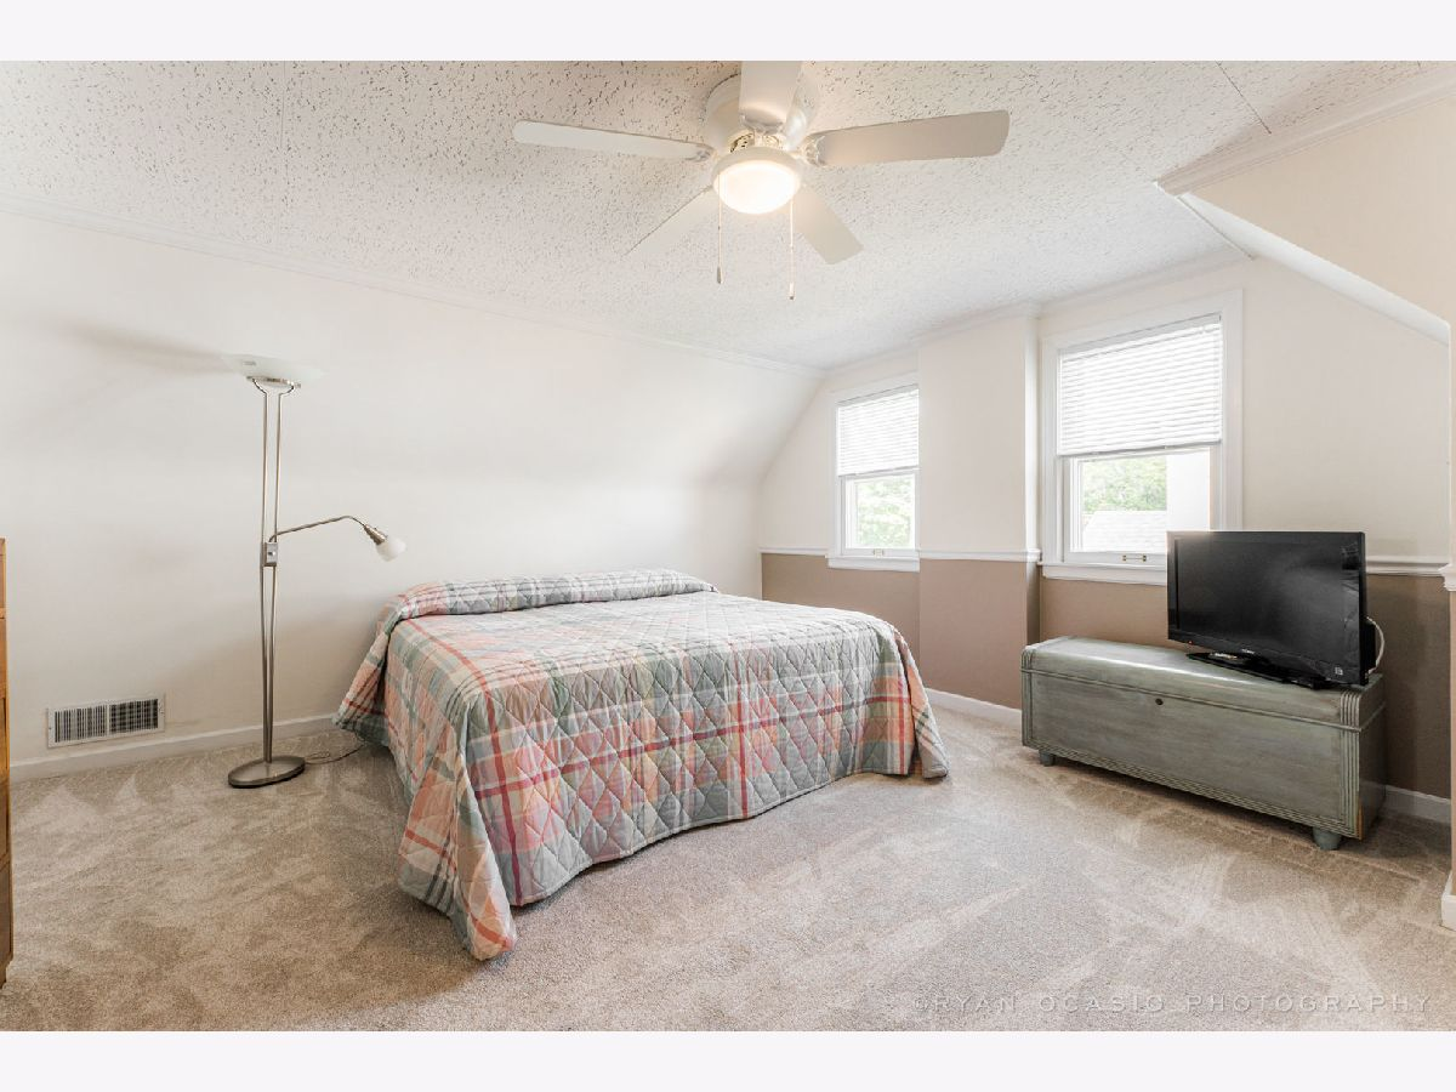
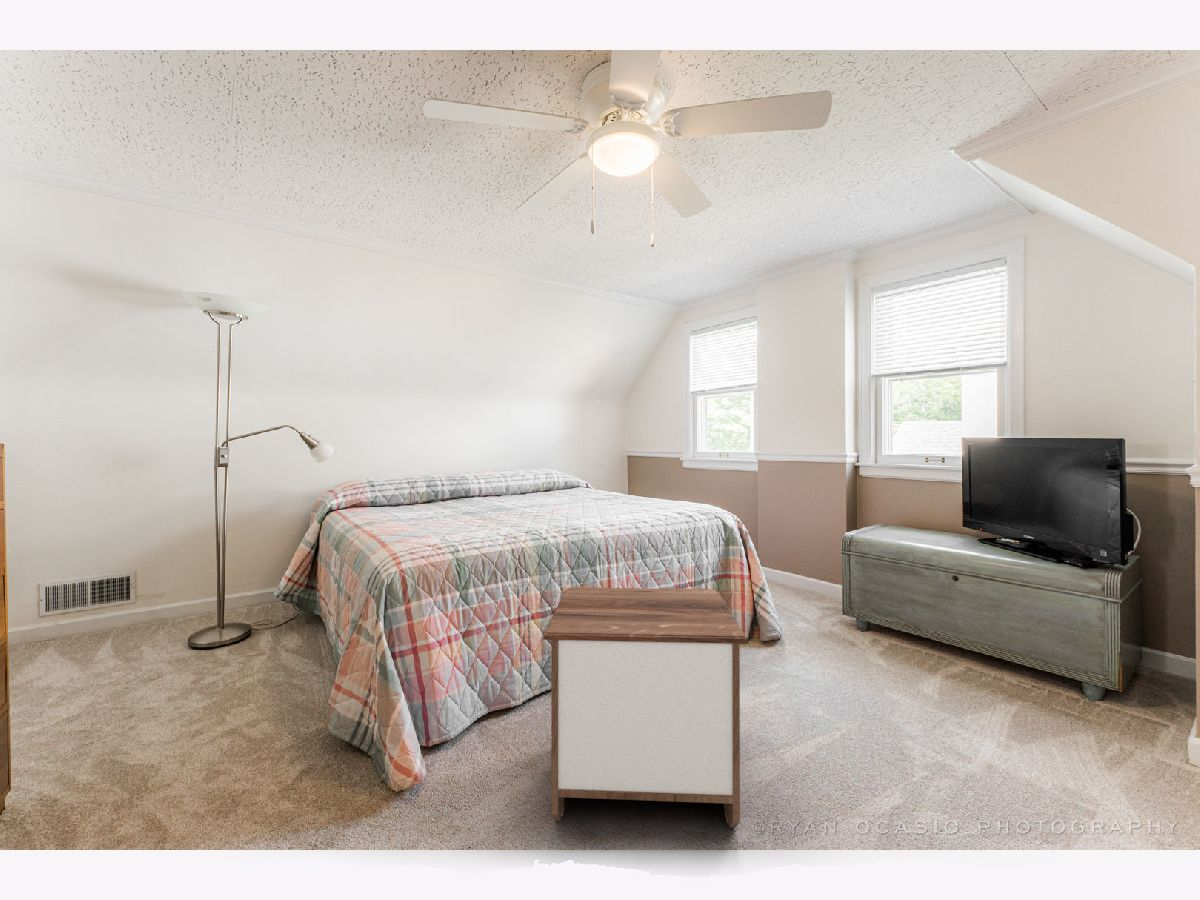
+ nightstand (642, 694)
